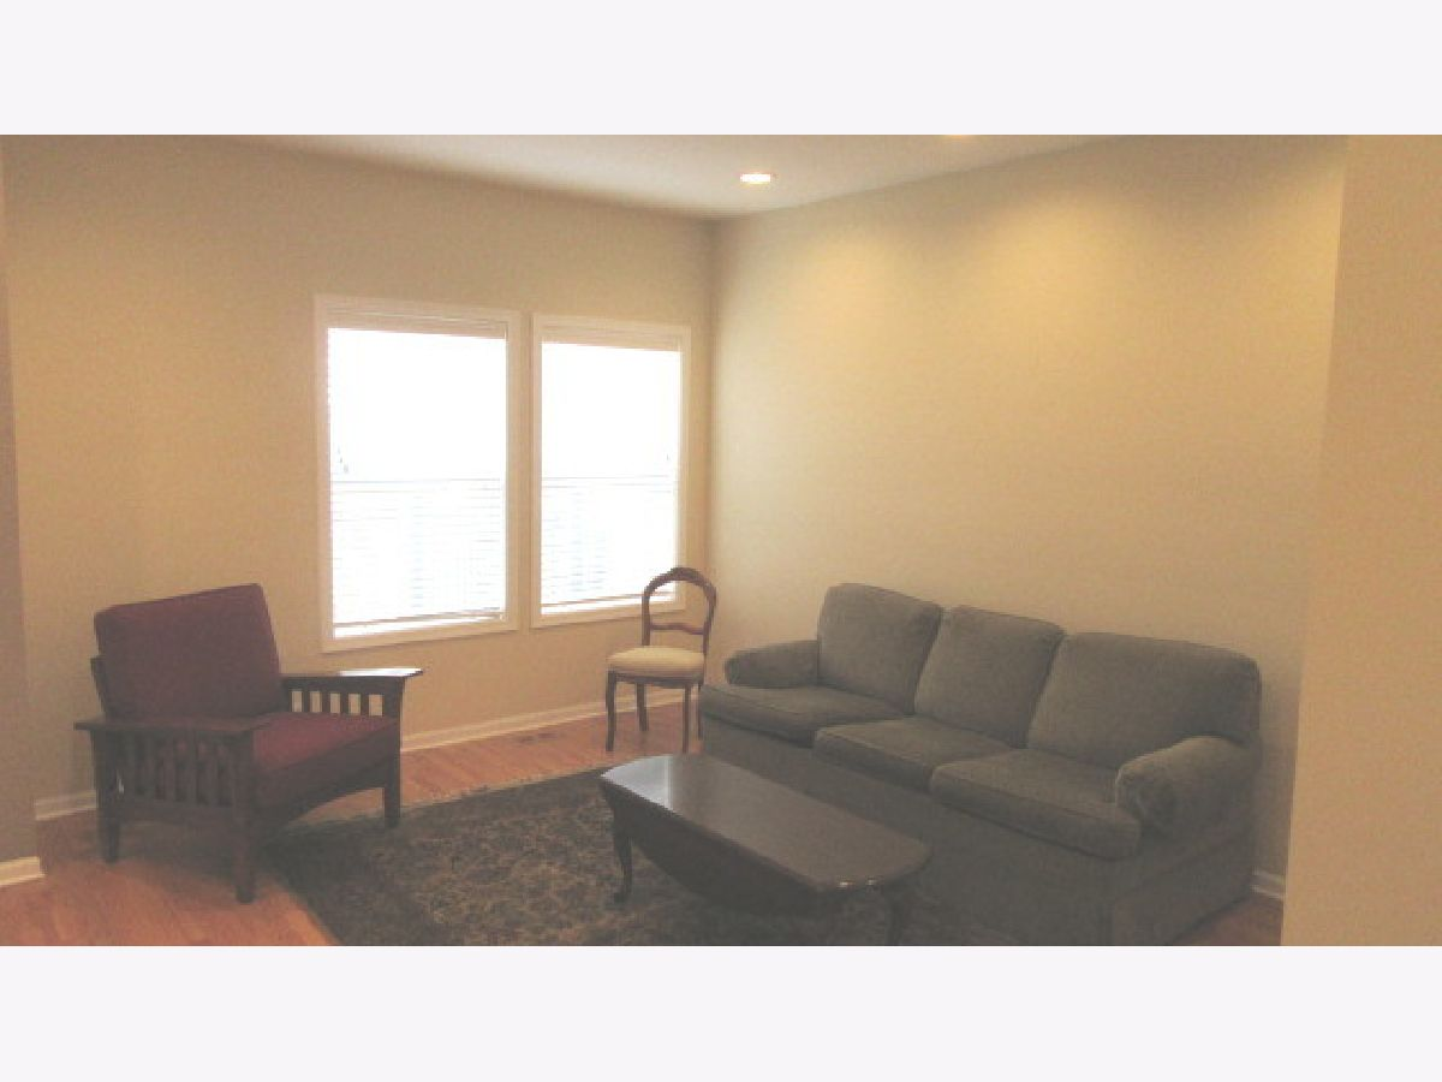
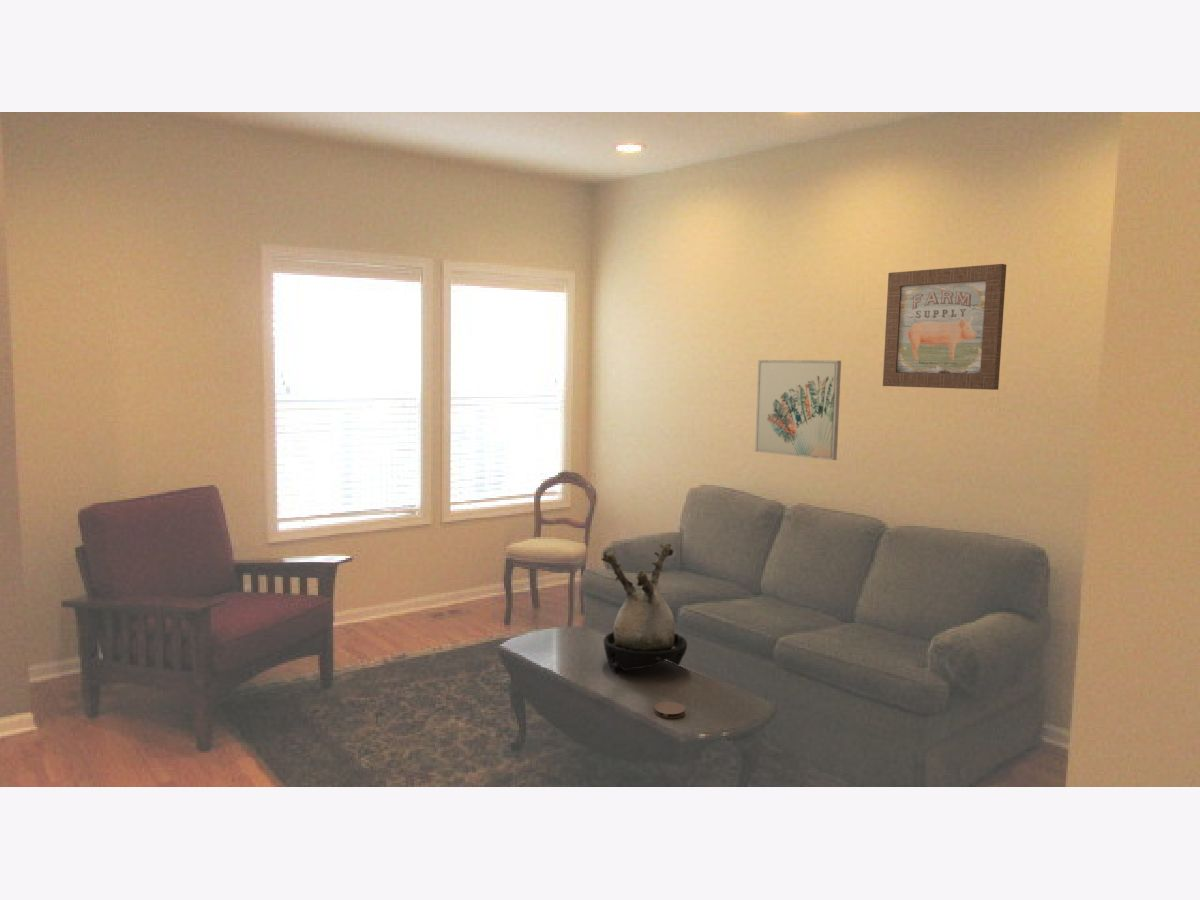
+ wall art (941, 328)
+ coaster (669, 709)
+ plant (643, 607)
+ wall art (796, 408)
